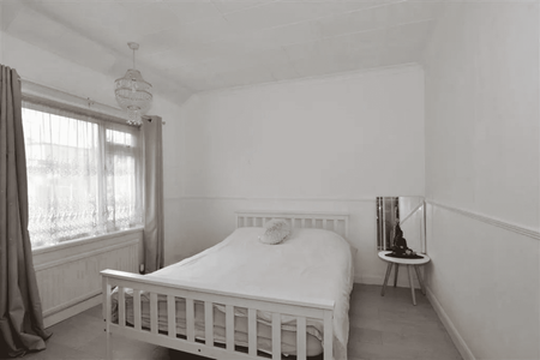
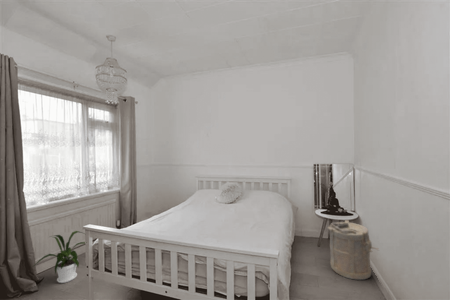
+ house plant (66, 255)
+ laundry hamper (349, 245)
